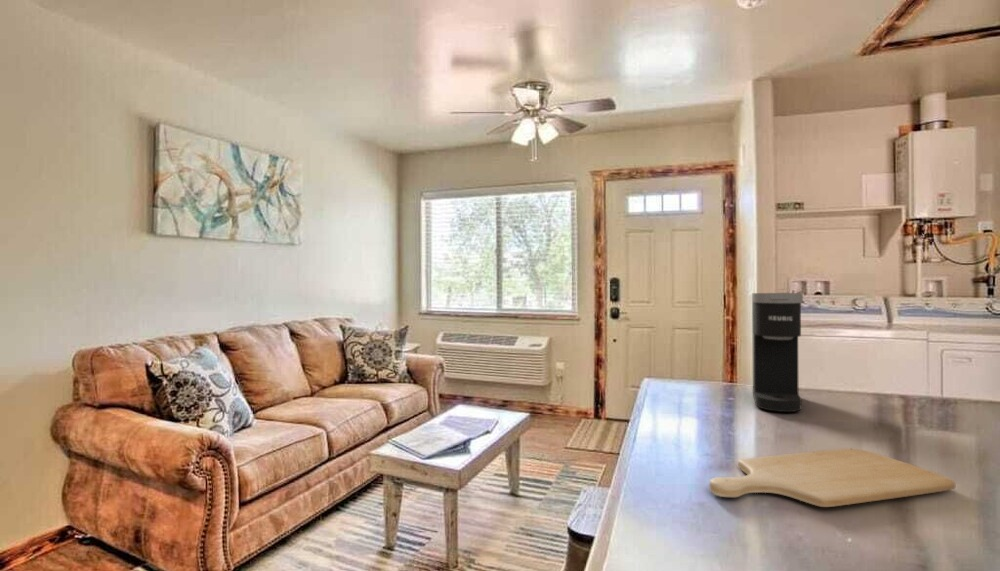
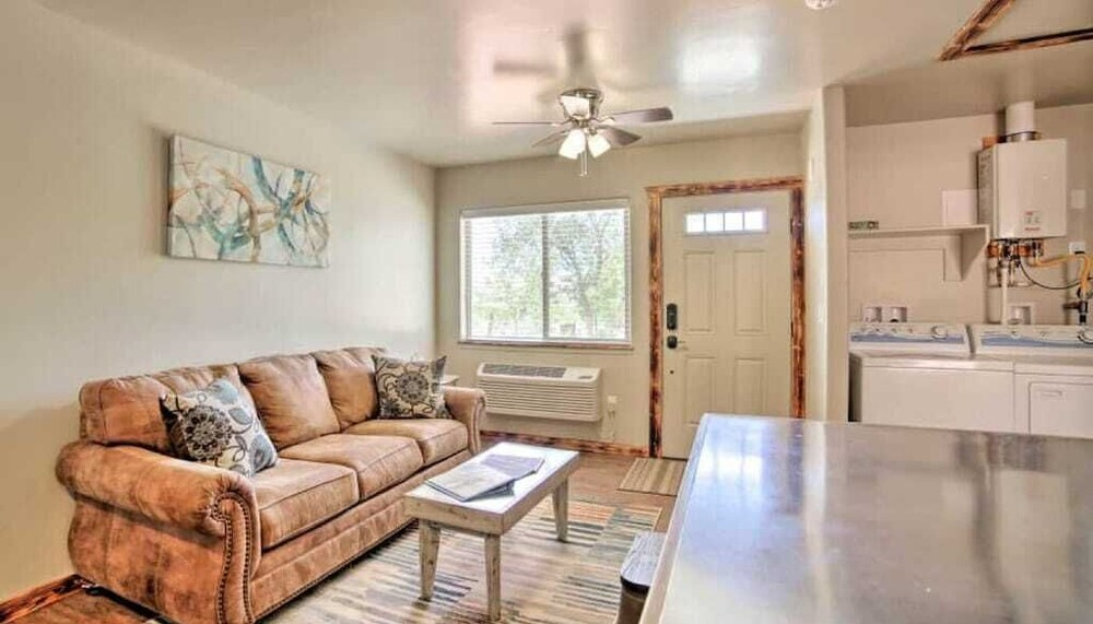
- coffee maker (775, 347)
- chopping board (813, 476)
